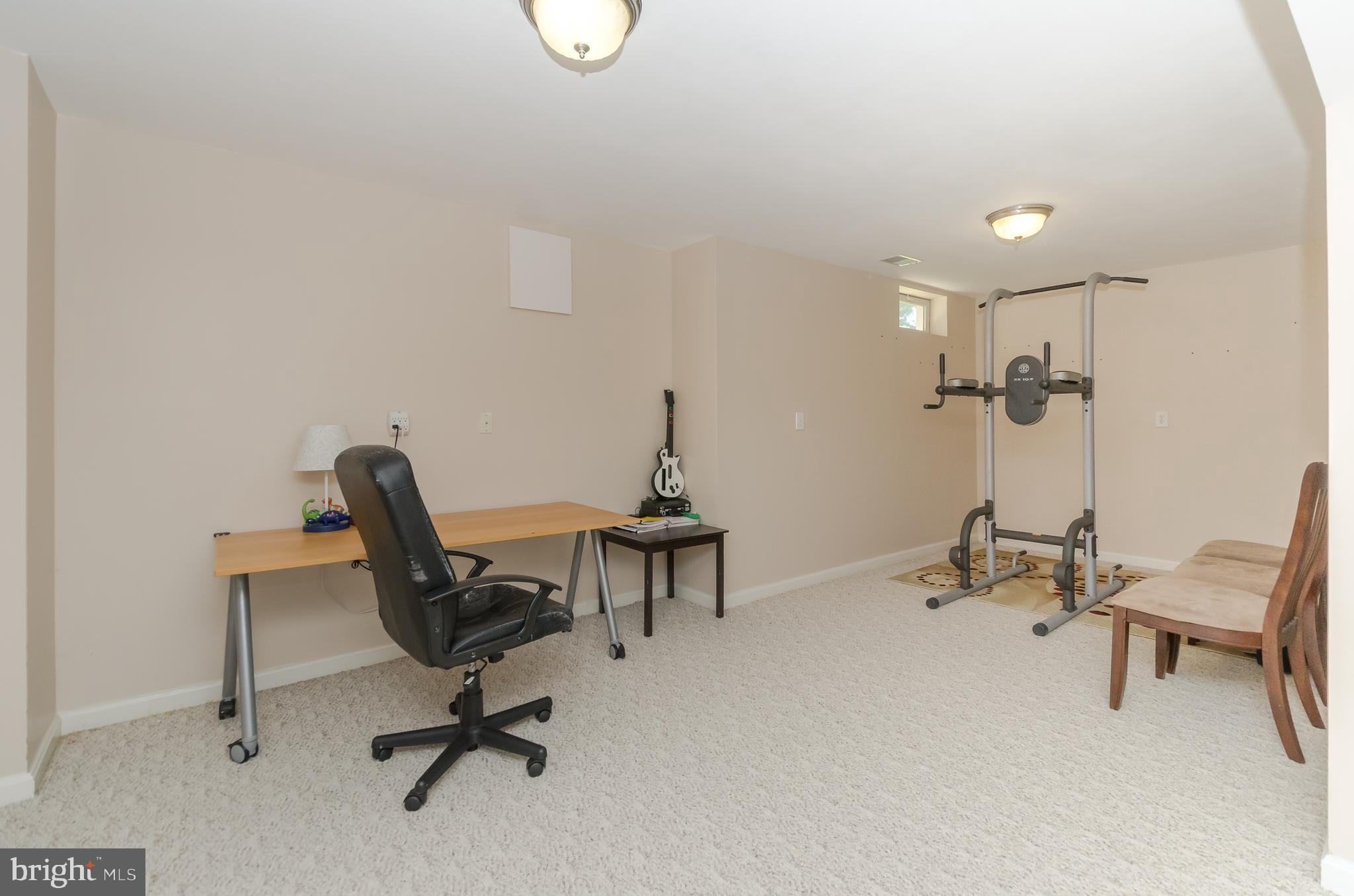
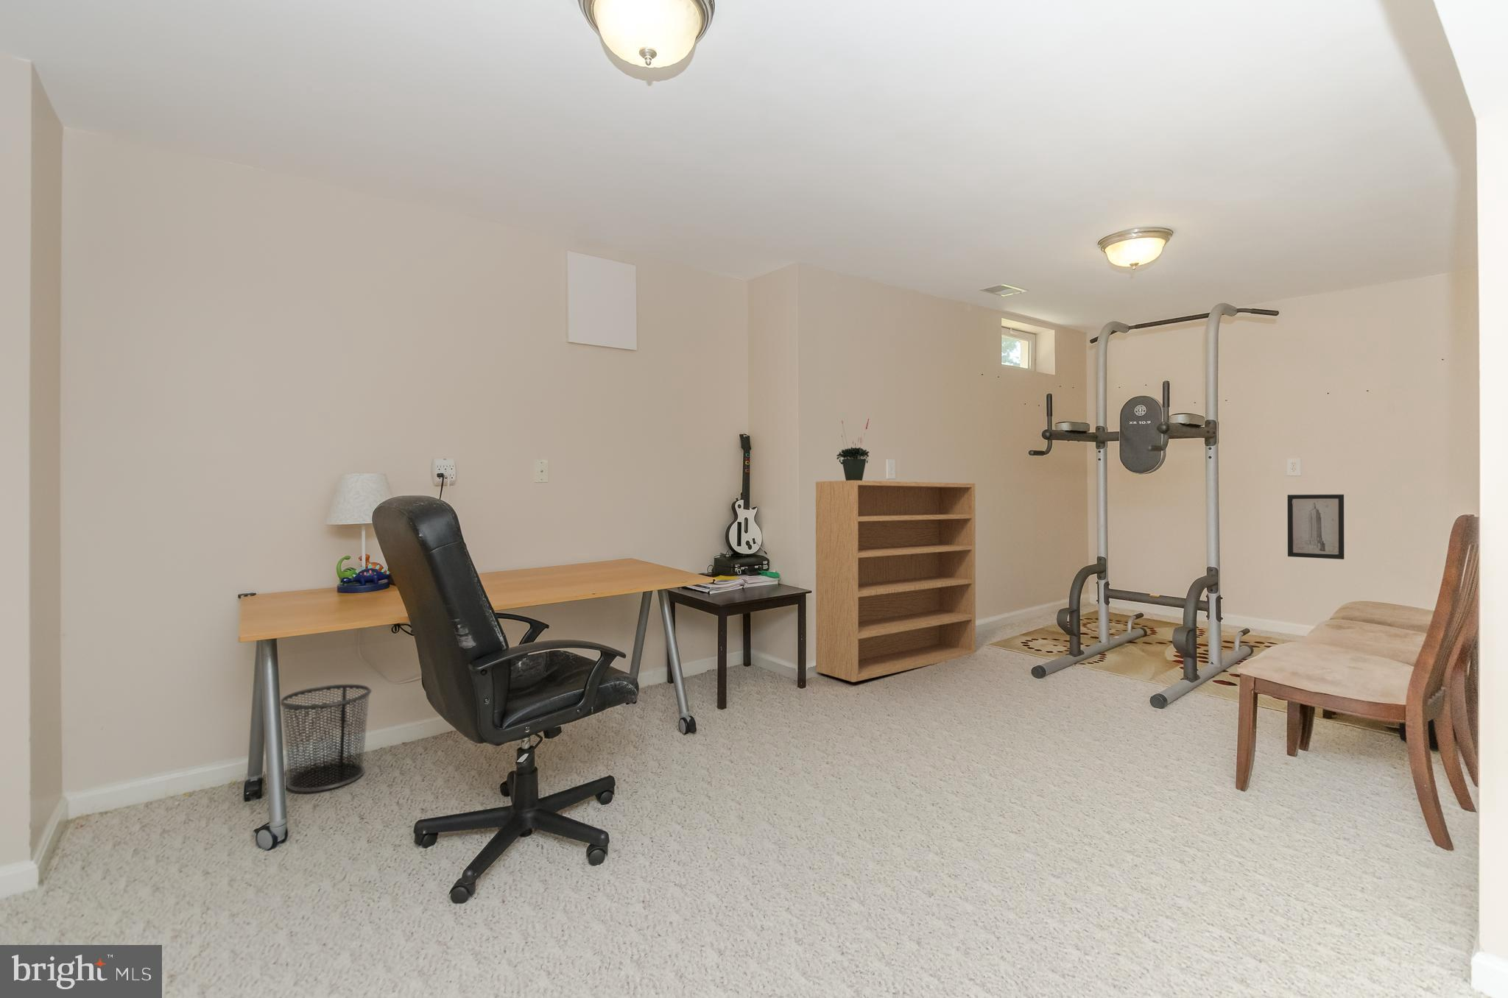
+ potted plant (854, 450)
+ waste bin (326, 736)
+ bookcase (900, 571)
+ wall art (1315, 526)
